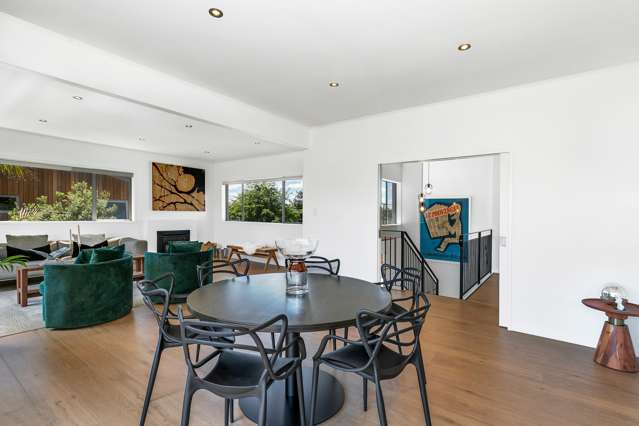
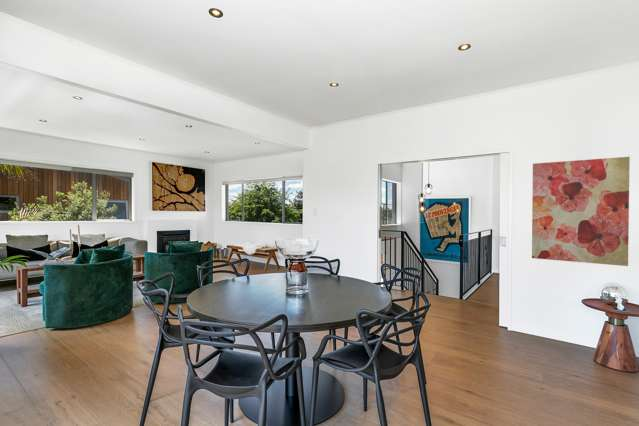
+ wall art (577, 211)
